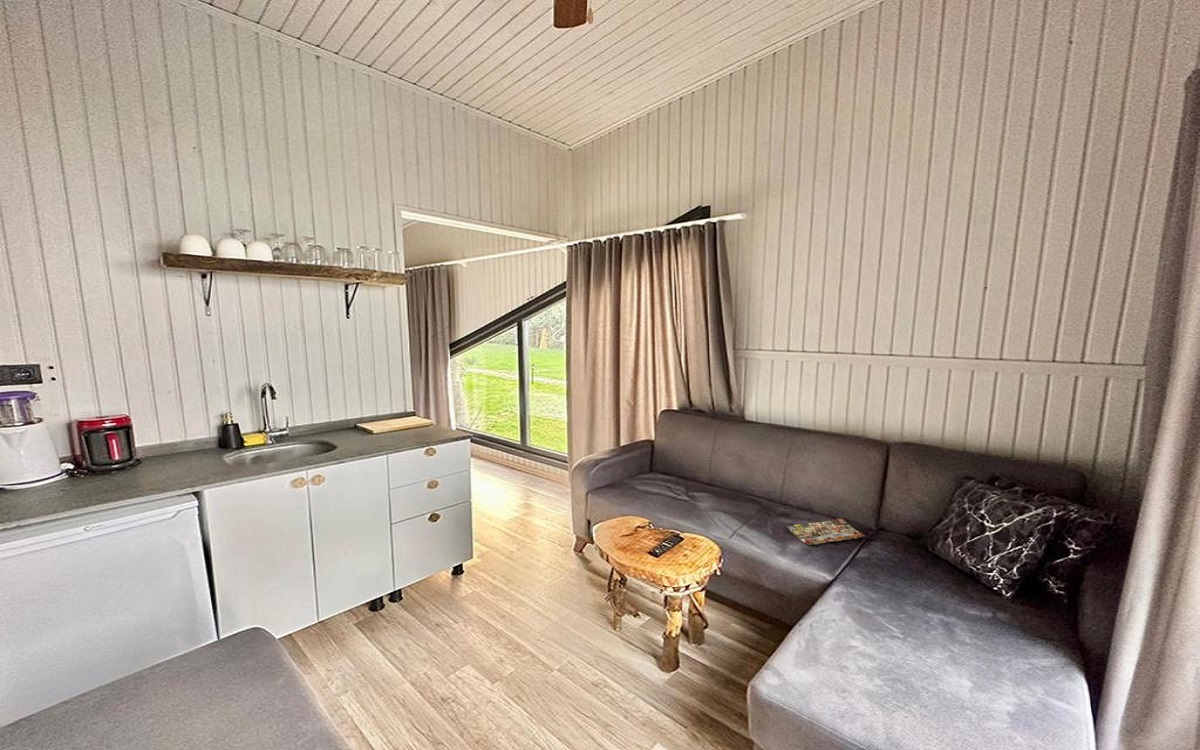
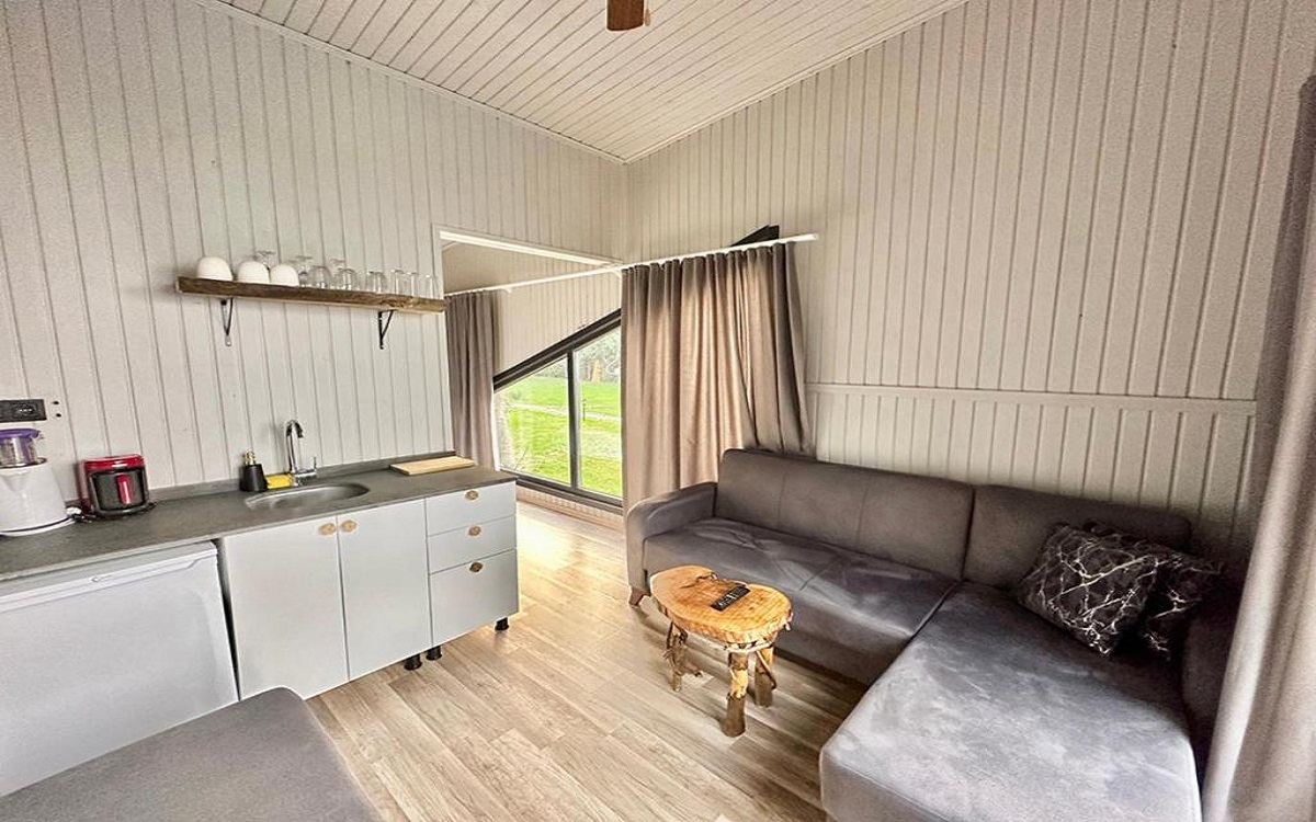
- magazine (826, 531)
